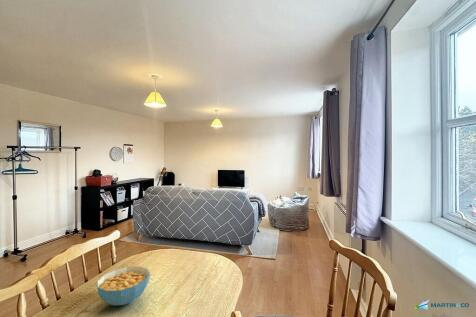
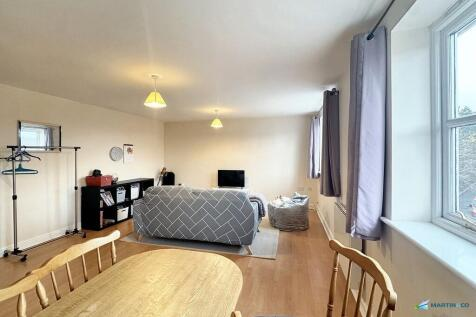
- cereal bowl (124, 289)
